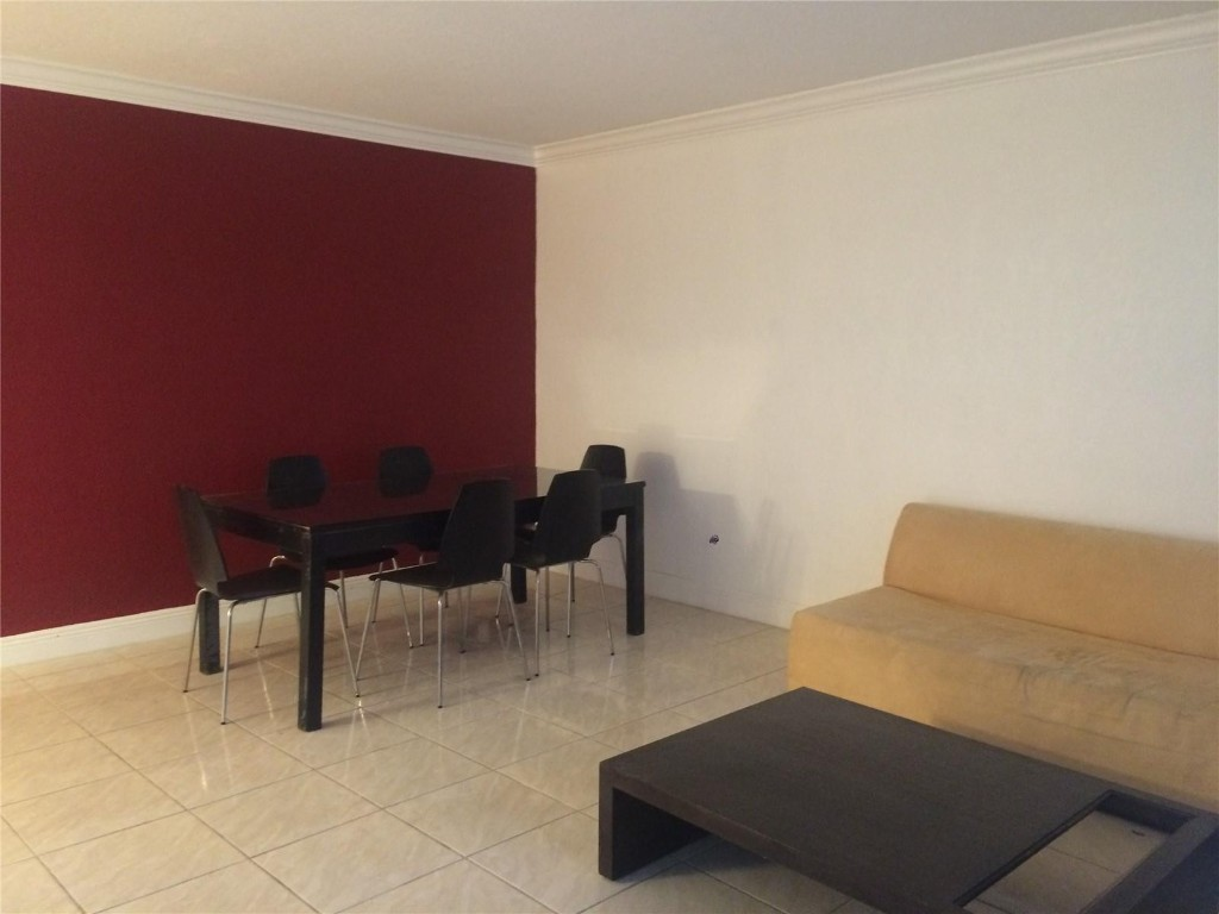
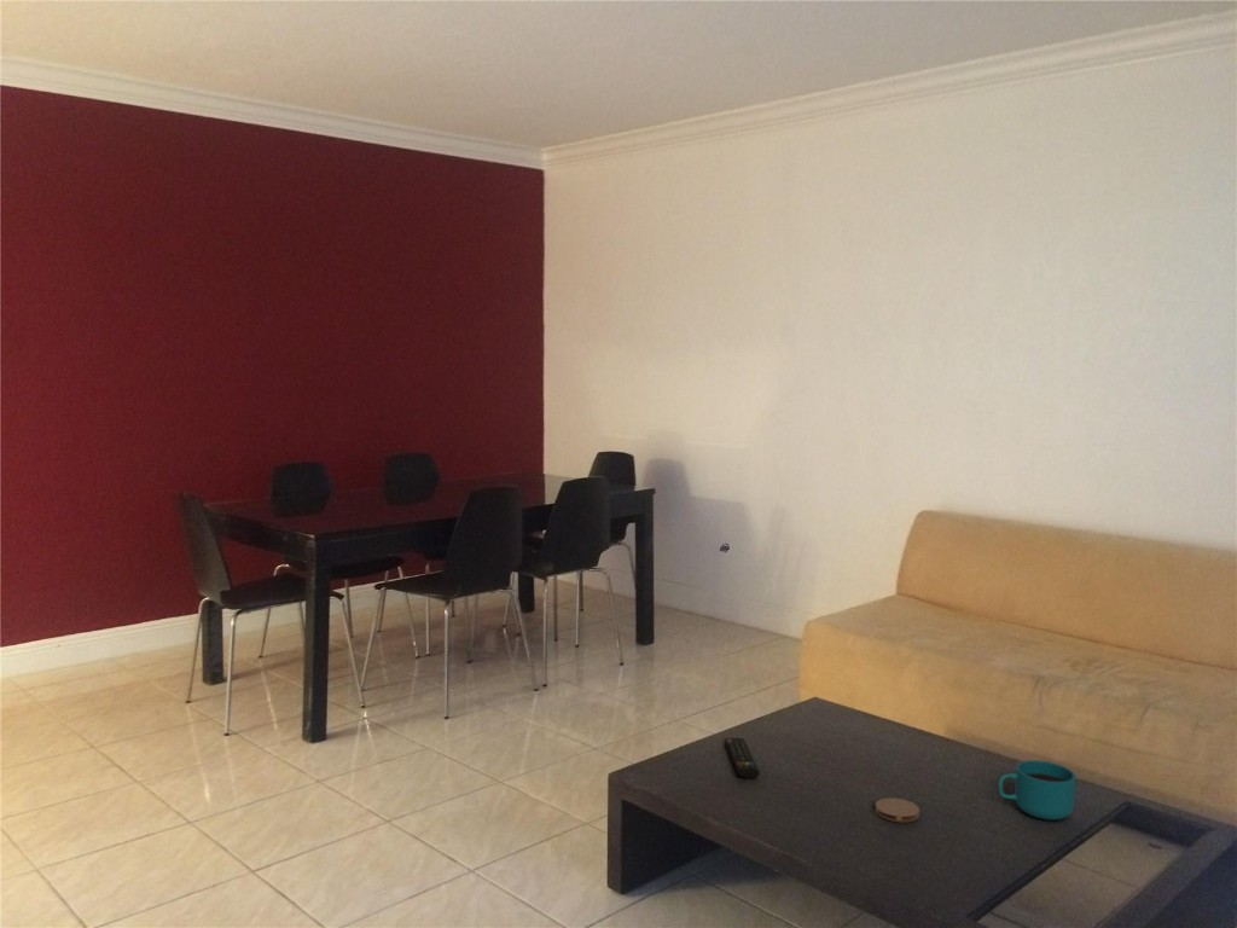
+ remote control (741, 756)
+ cup (1035, 790)
+ coaster (896, 810)
